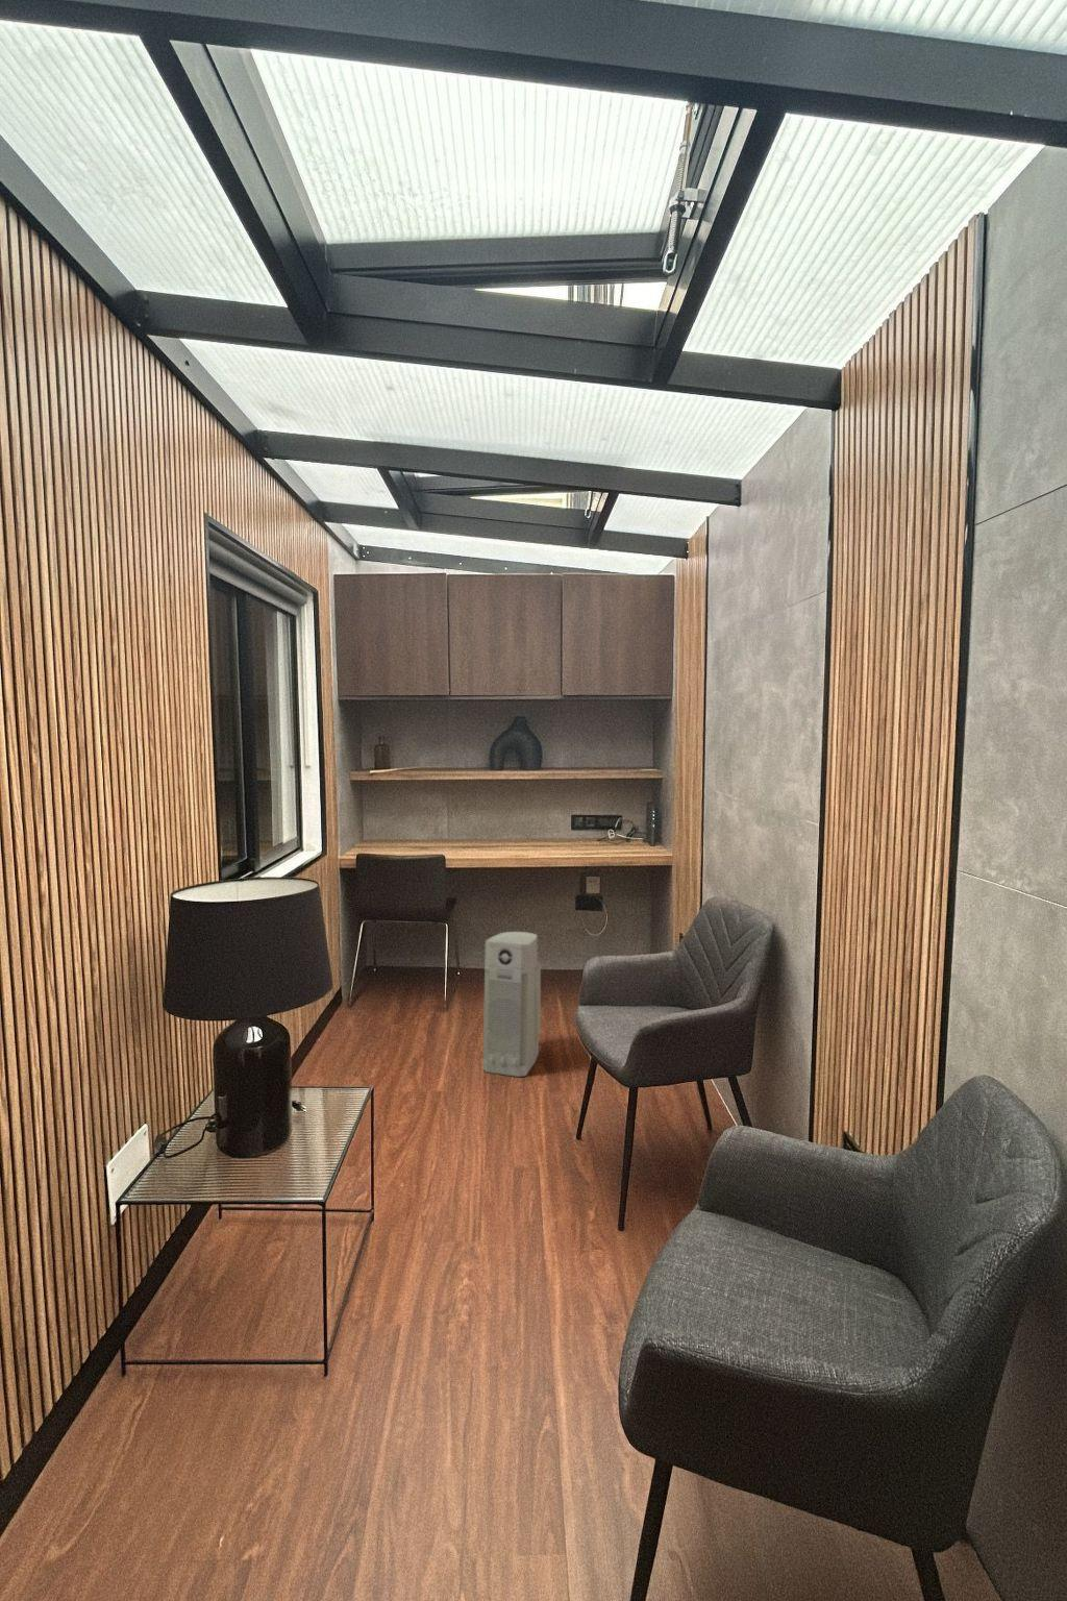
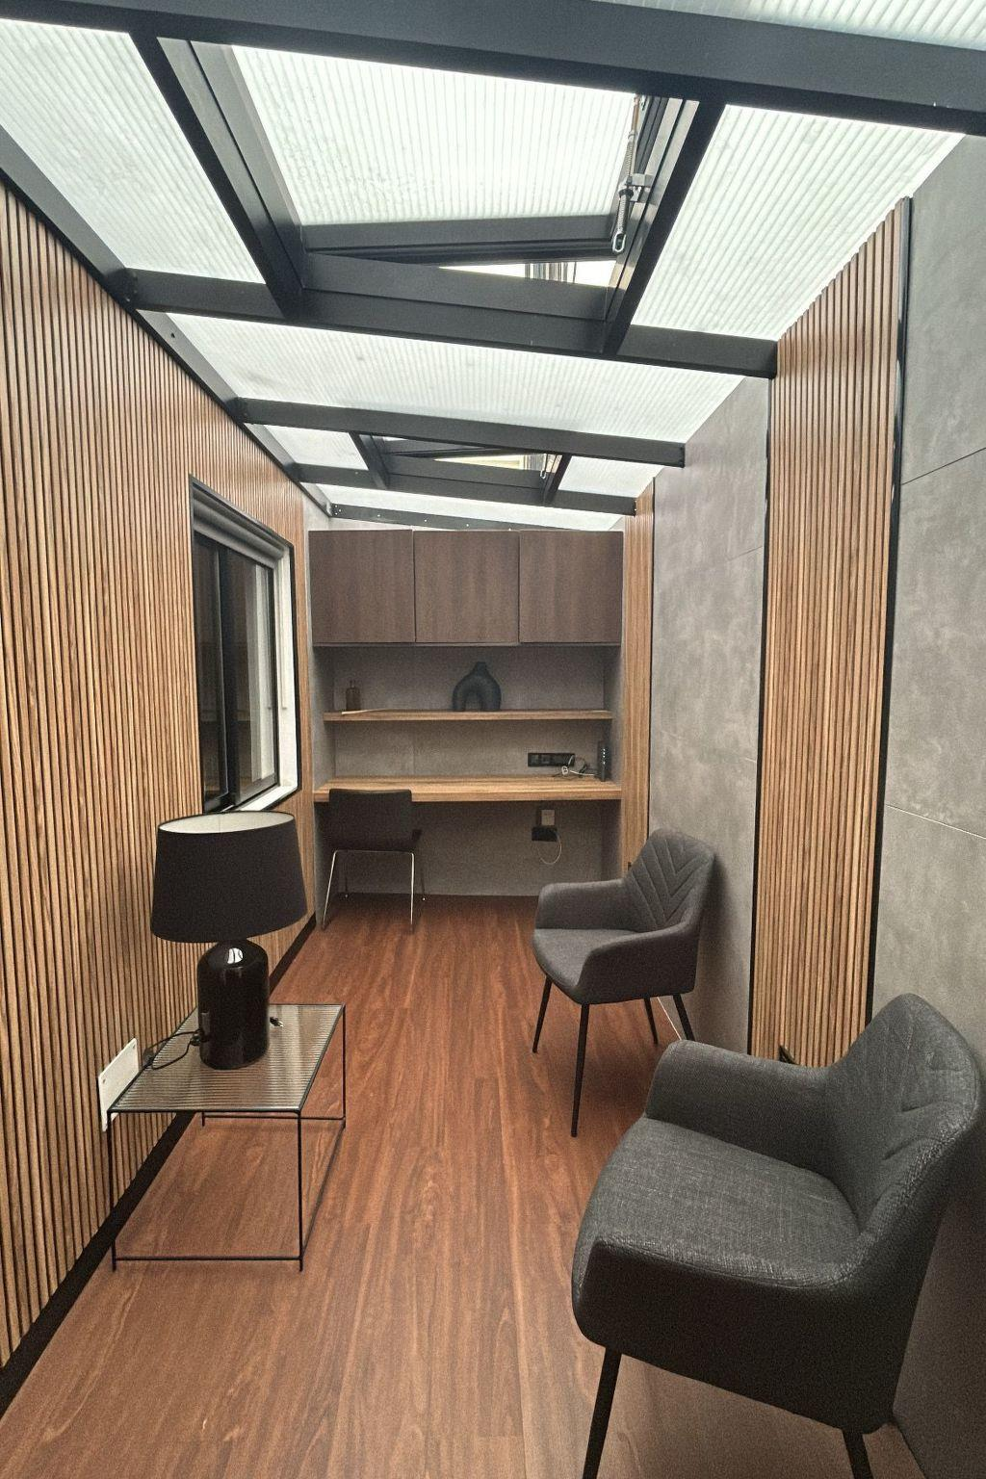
- air purifier (513, 998)
